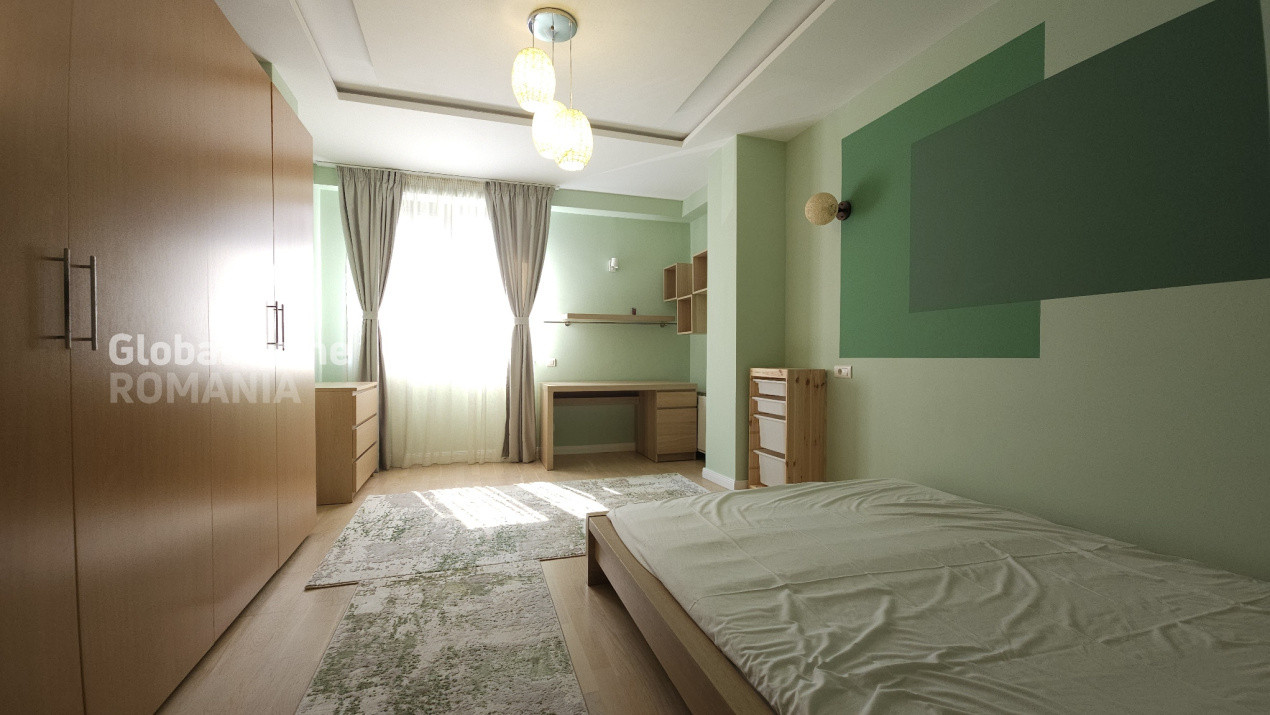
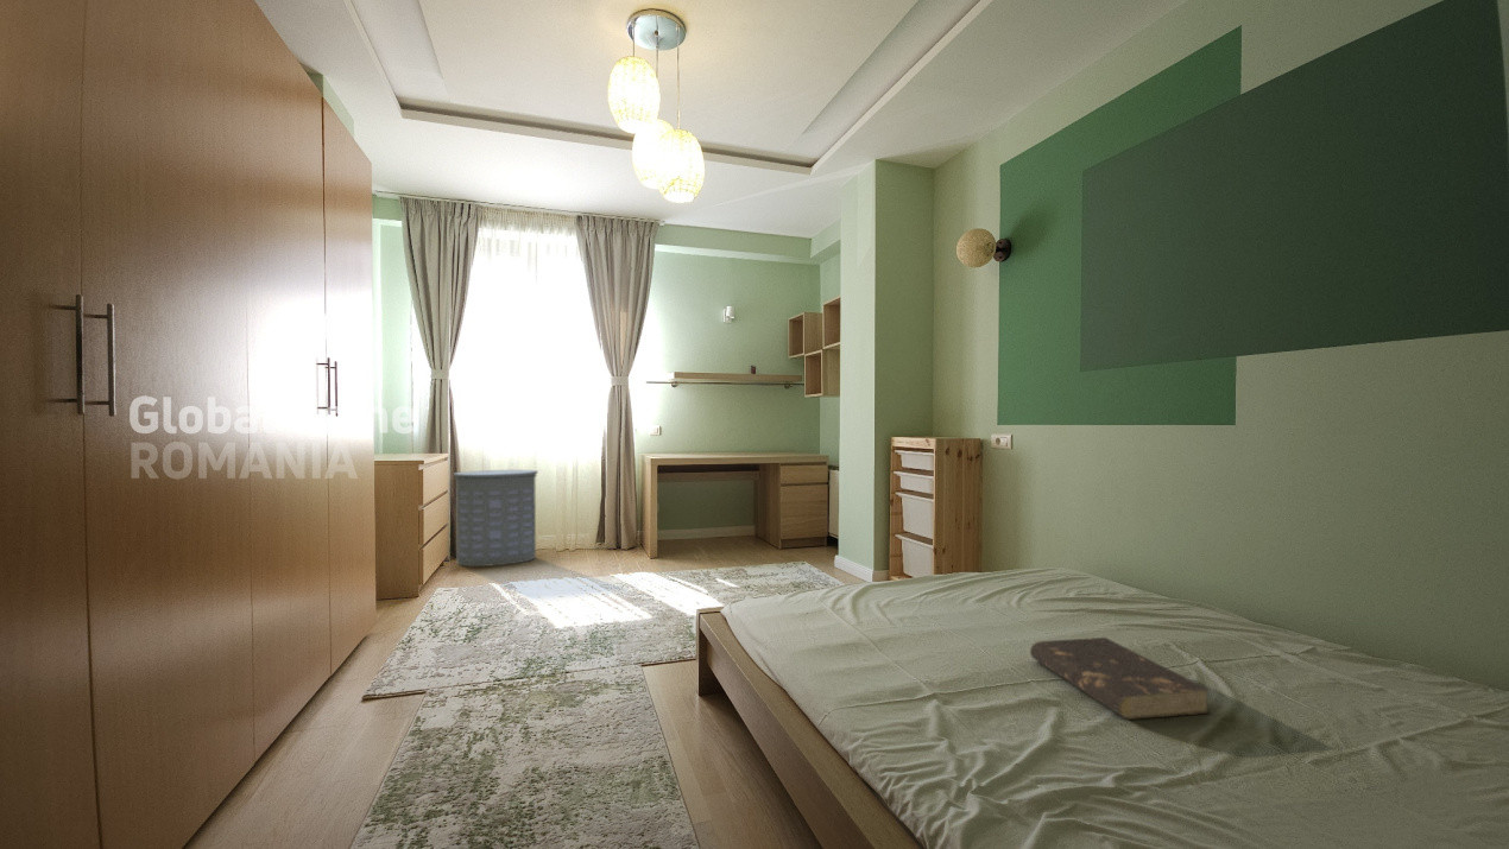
+ laundry hamper (497, 515)
+ book (1111, 673)
